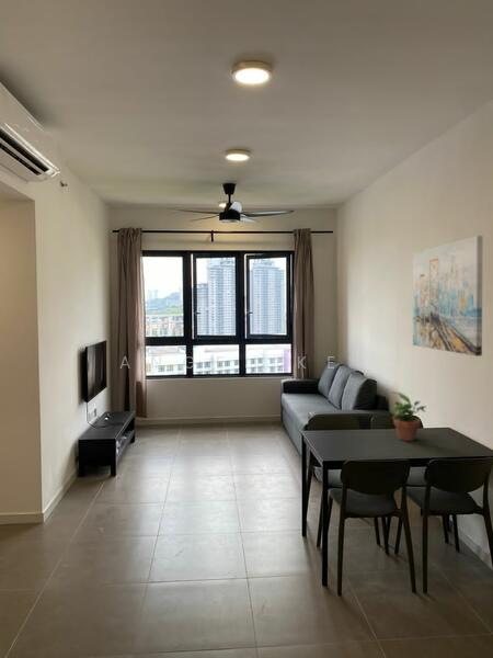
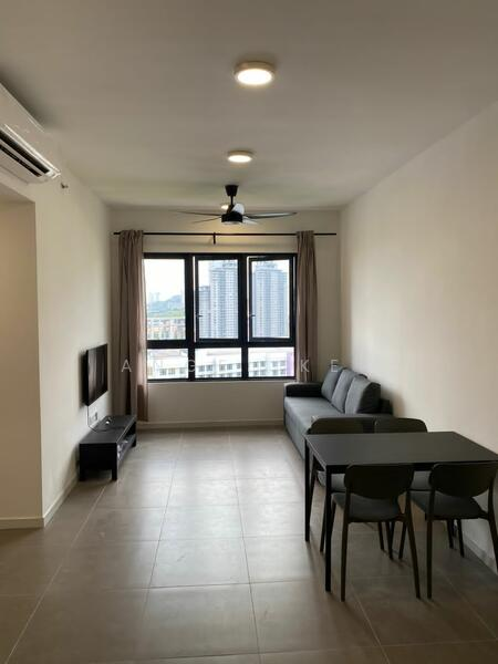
- wall art (443, 297)
- potted plant (411, 417)
